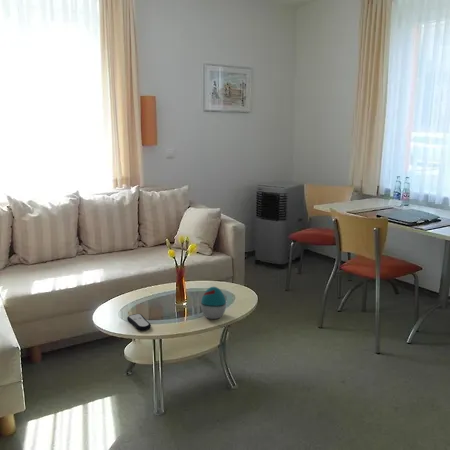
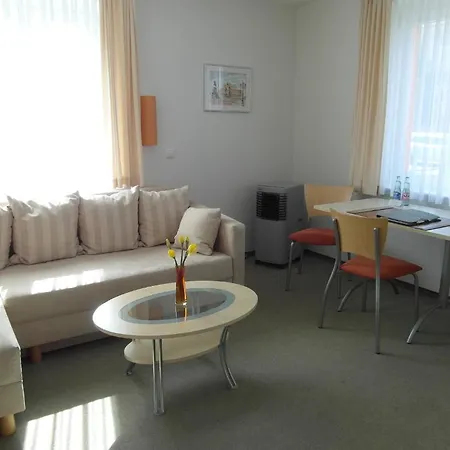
- decorative egg (213, 301)
- remote control (139, 321)
